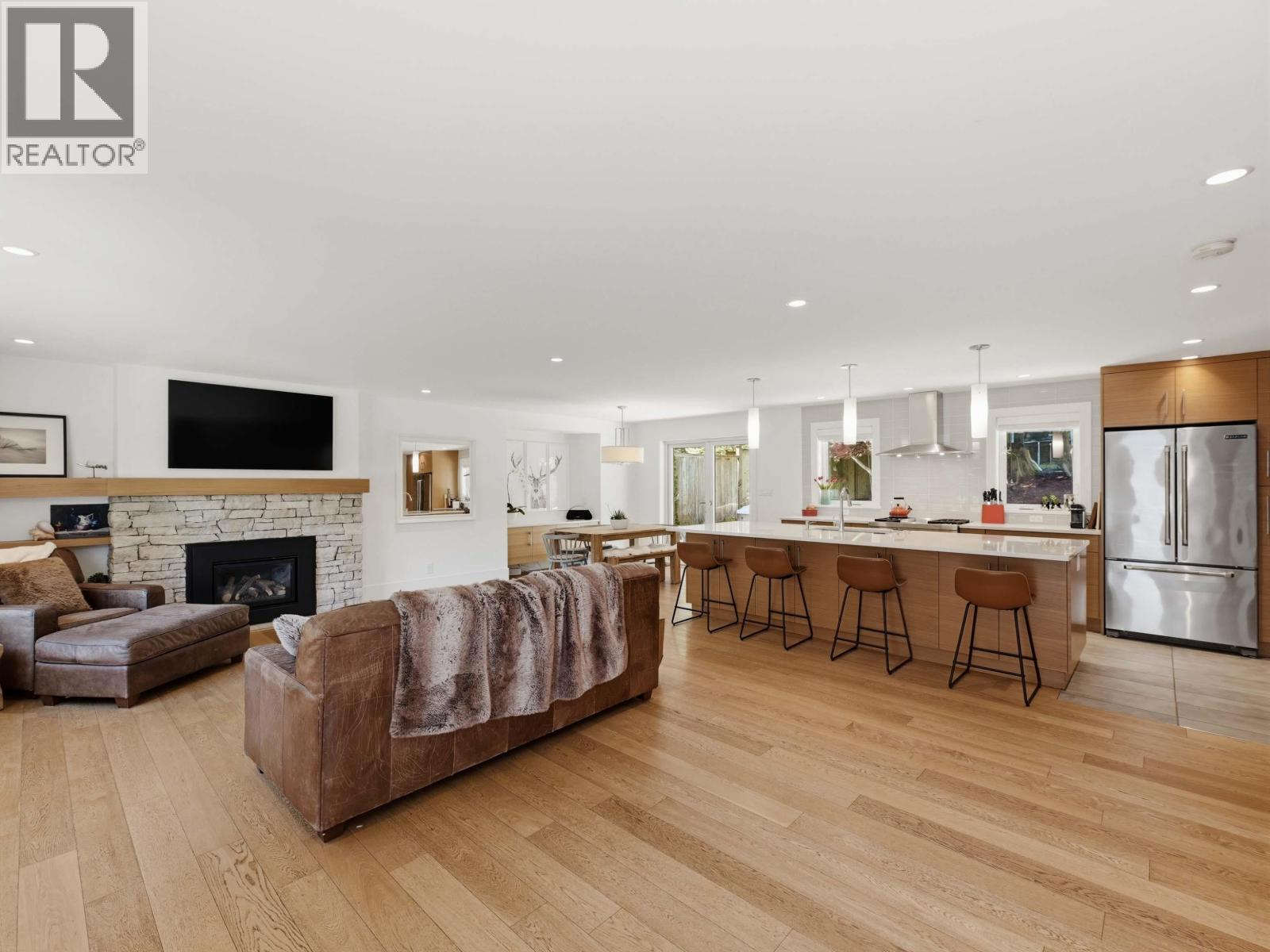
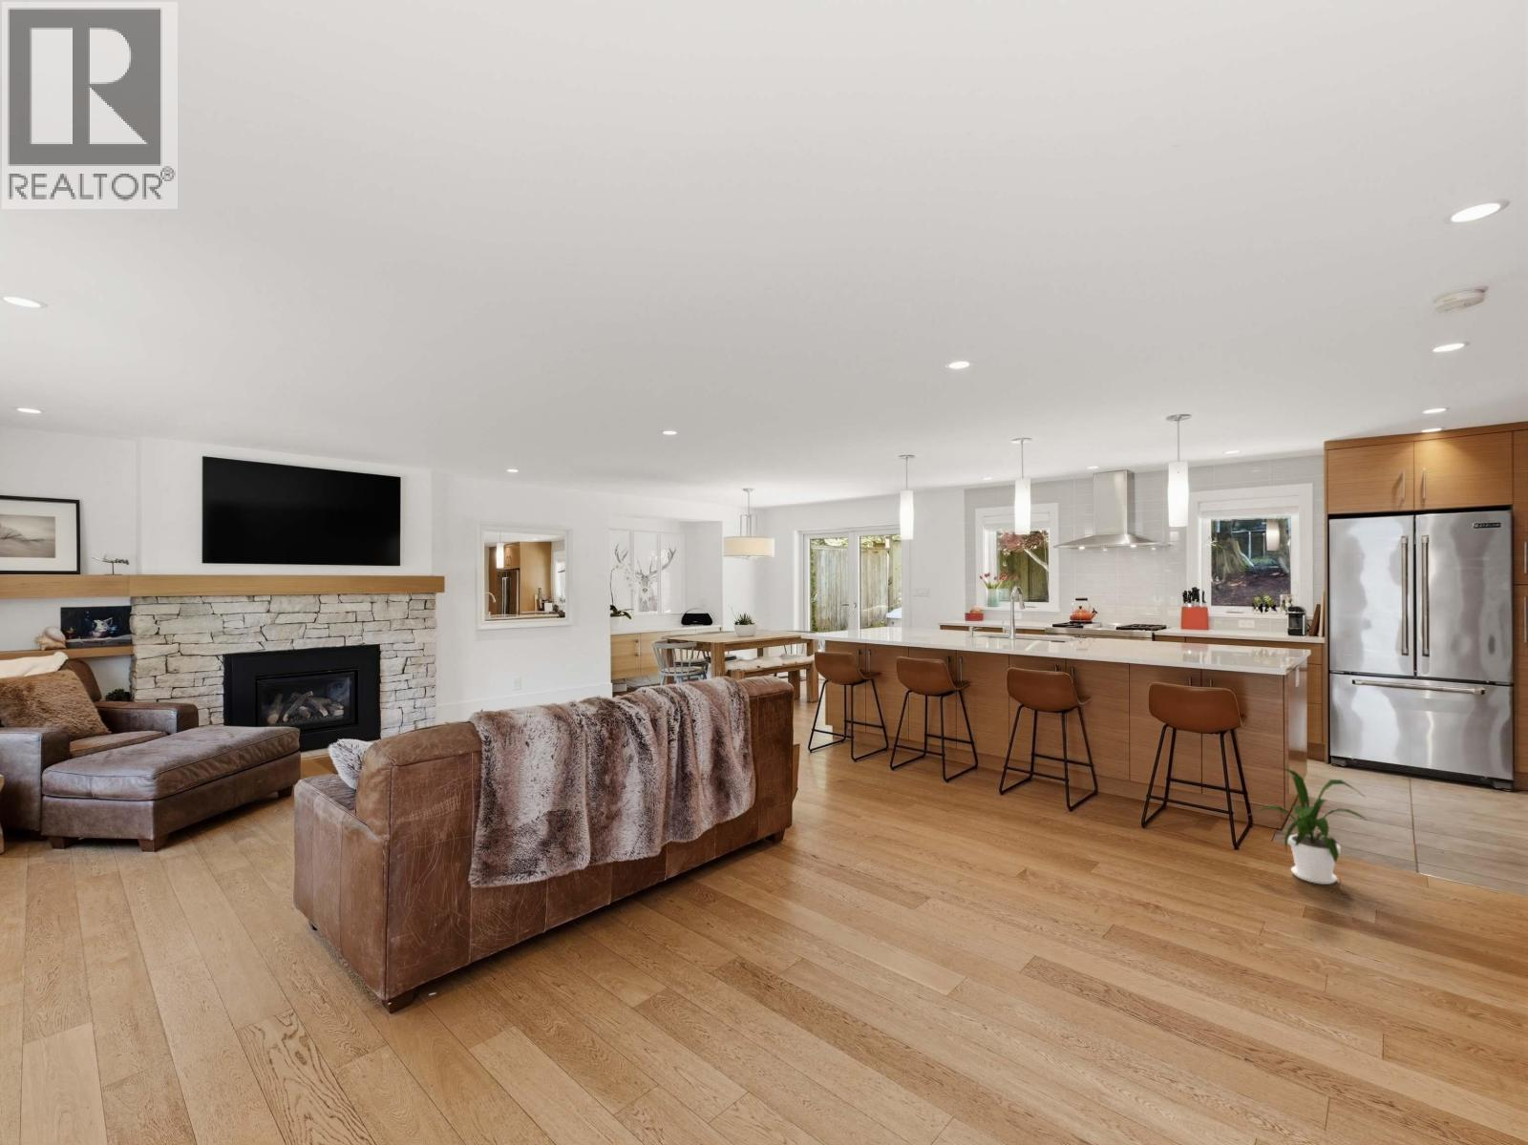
+ house plant (1311, 823)
